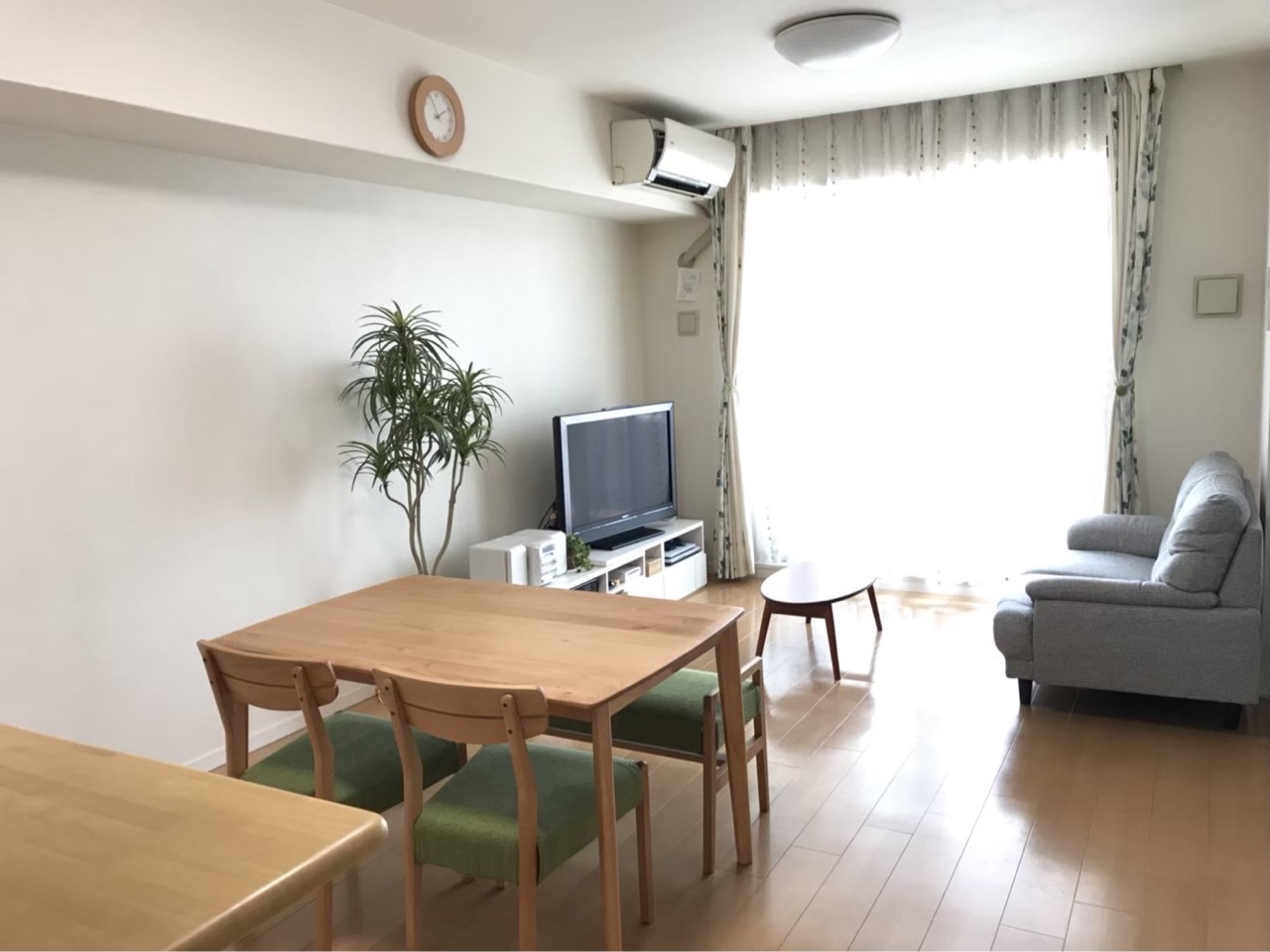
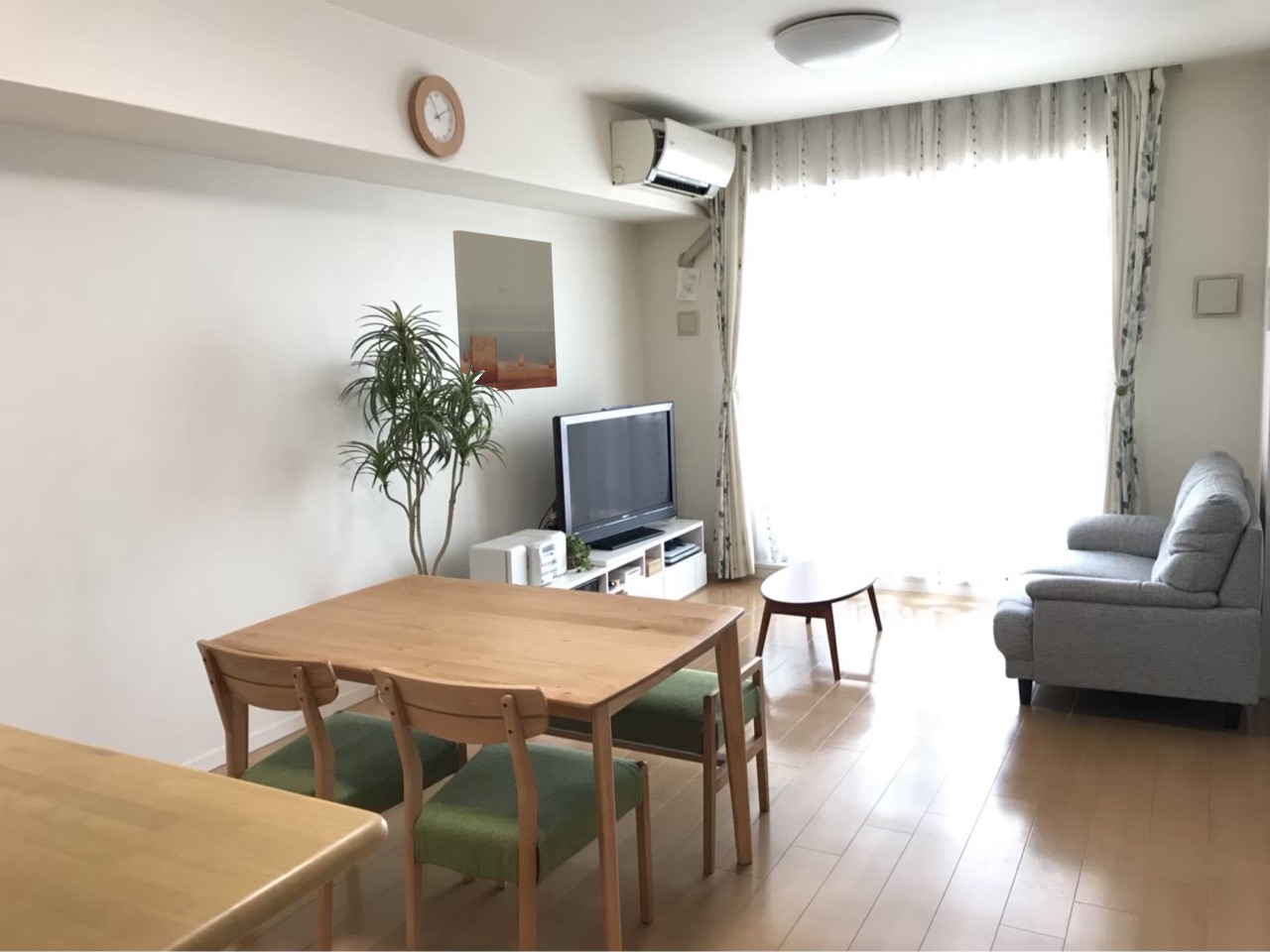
+ wall art (508, 313)
